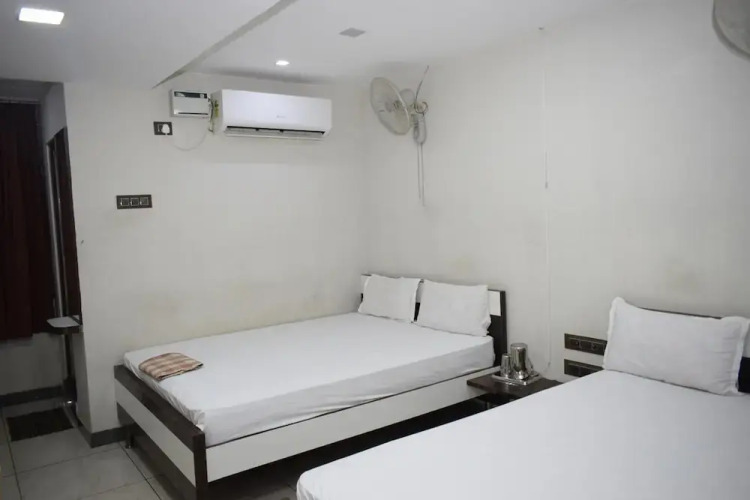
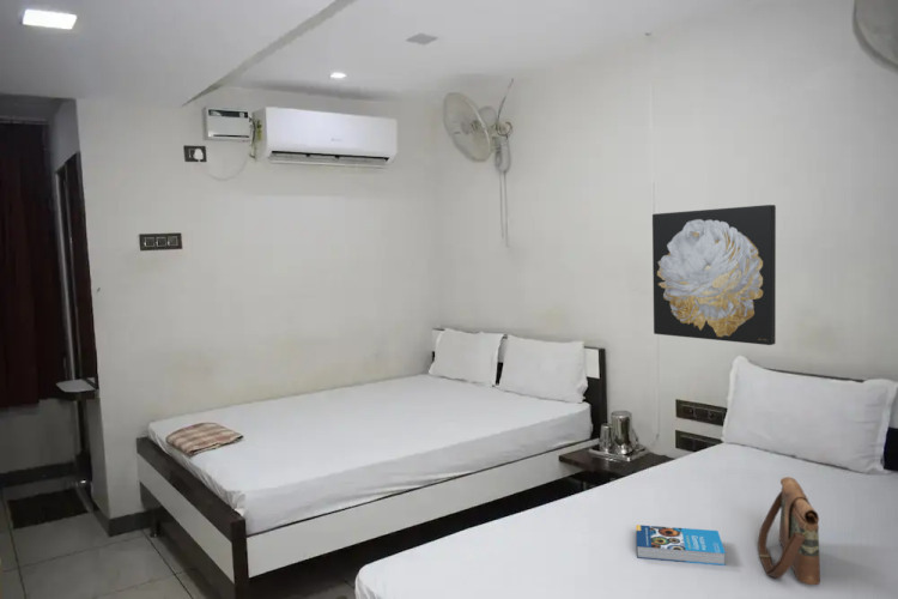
+ shoulder bag (784, 526)
+ book (678, 543)
+ wall art (709, 274)
